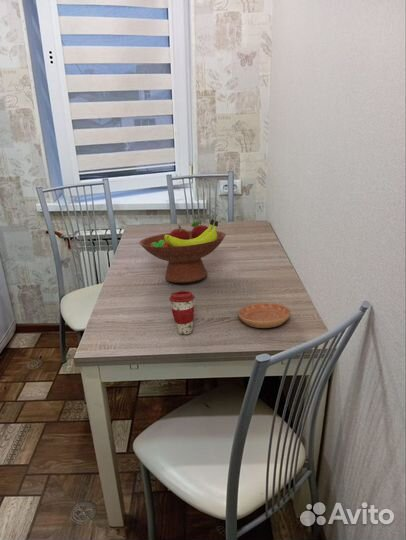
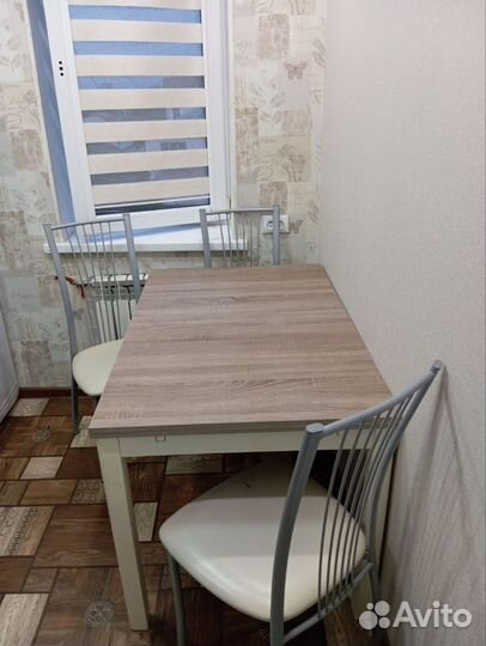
- coffee cup (183, 312)
- fruit bowl (183, 250)
- saucer (264, 315)
